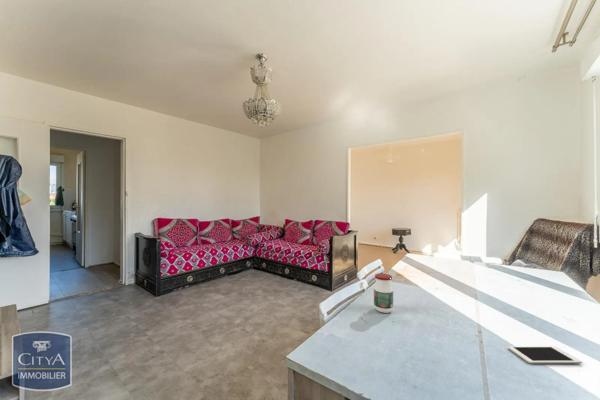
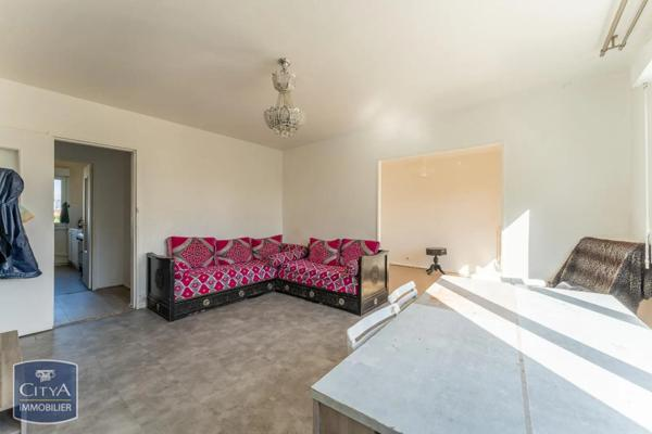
- cell phone (543, 354)
- jar (383, 292)
